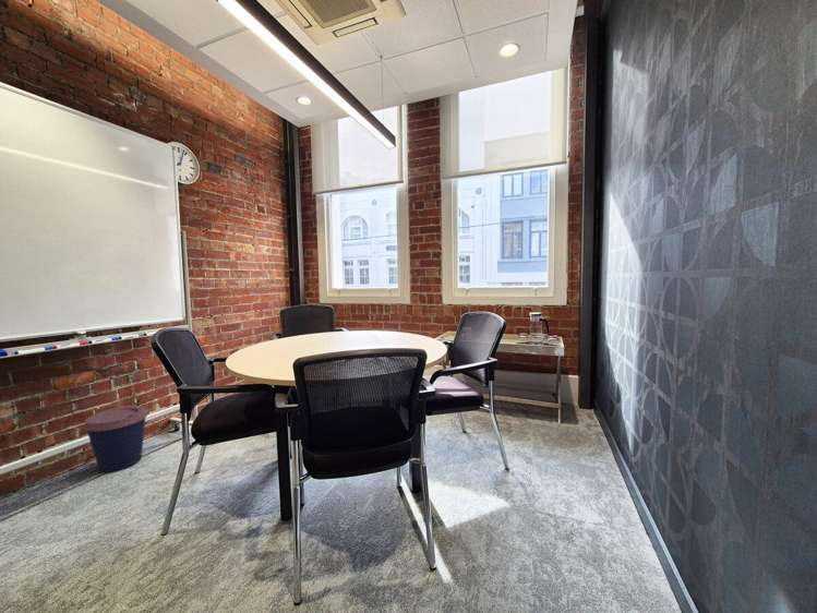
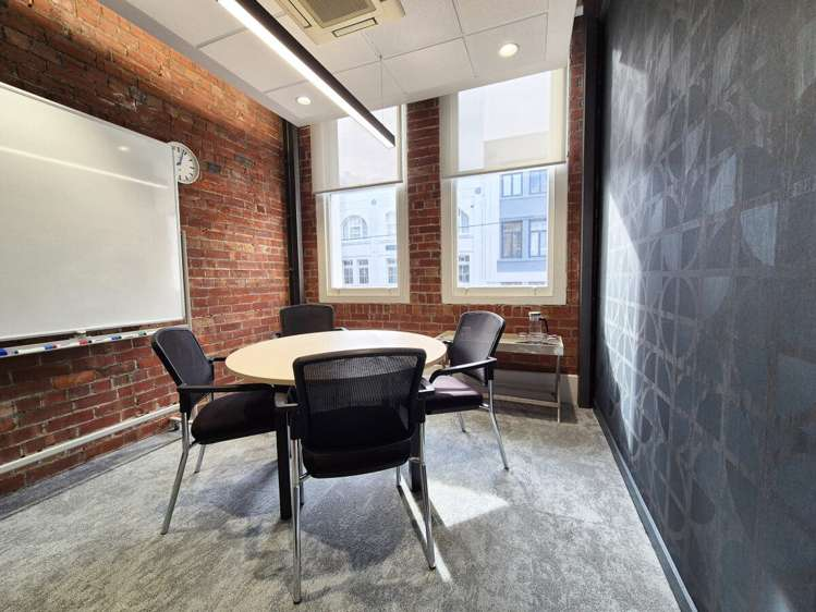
- coffee cup (118, 438)
